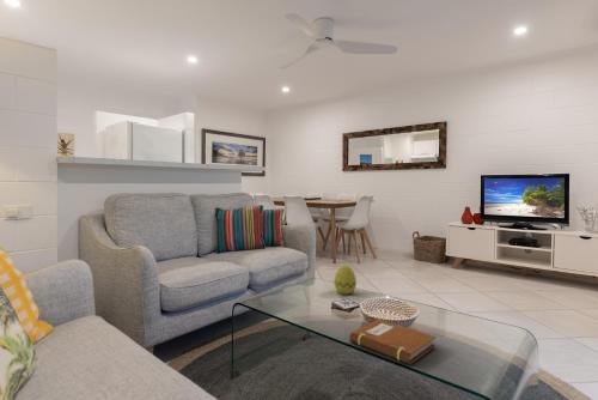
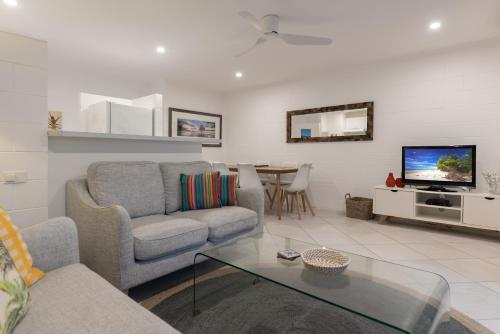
- notebook (390, 339)
- decorative egg (344, 278)
